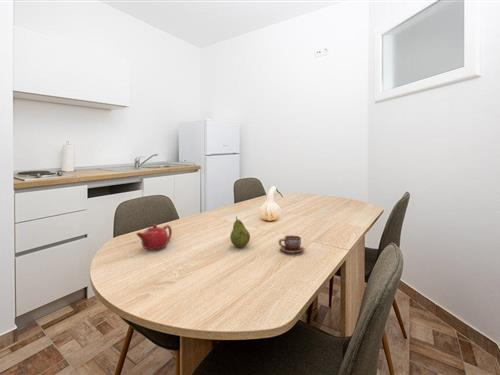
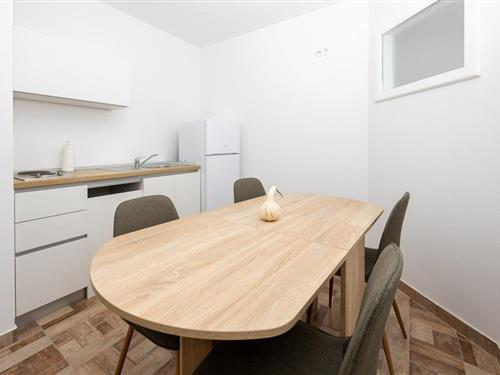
- teapot (155, 236)
- fruit (240, 232)
- cup (291, 243)
